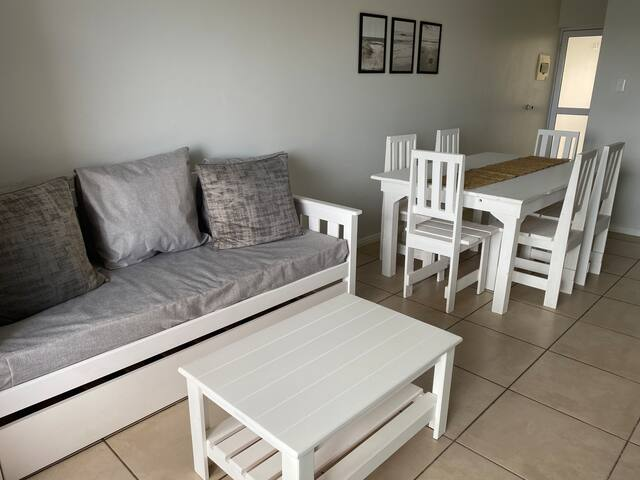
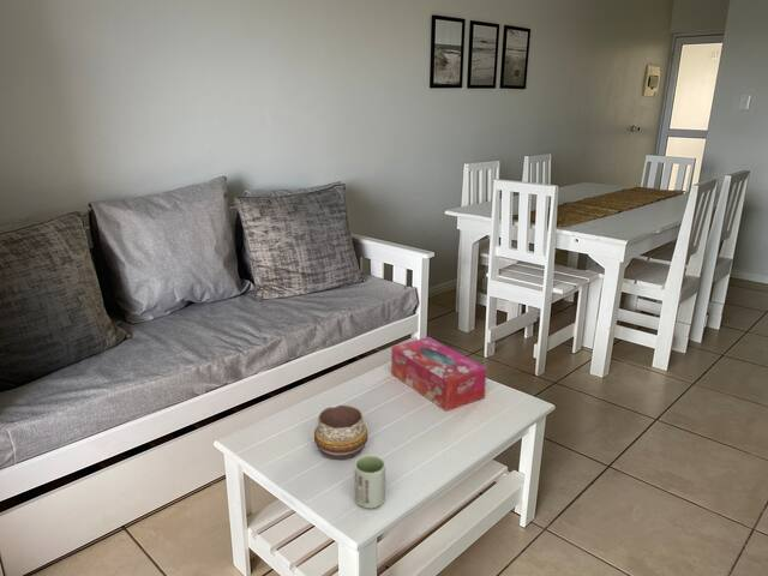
+ tissue box (436, 371)
+ cup (370, 482)
+ decorative bowl (341, 432)
